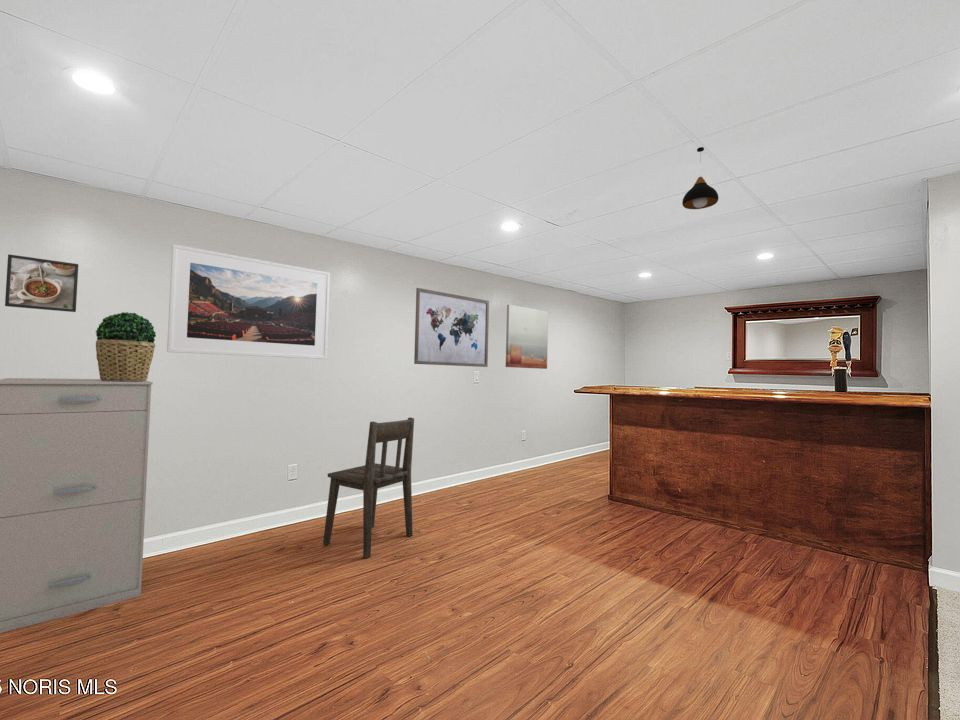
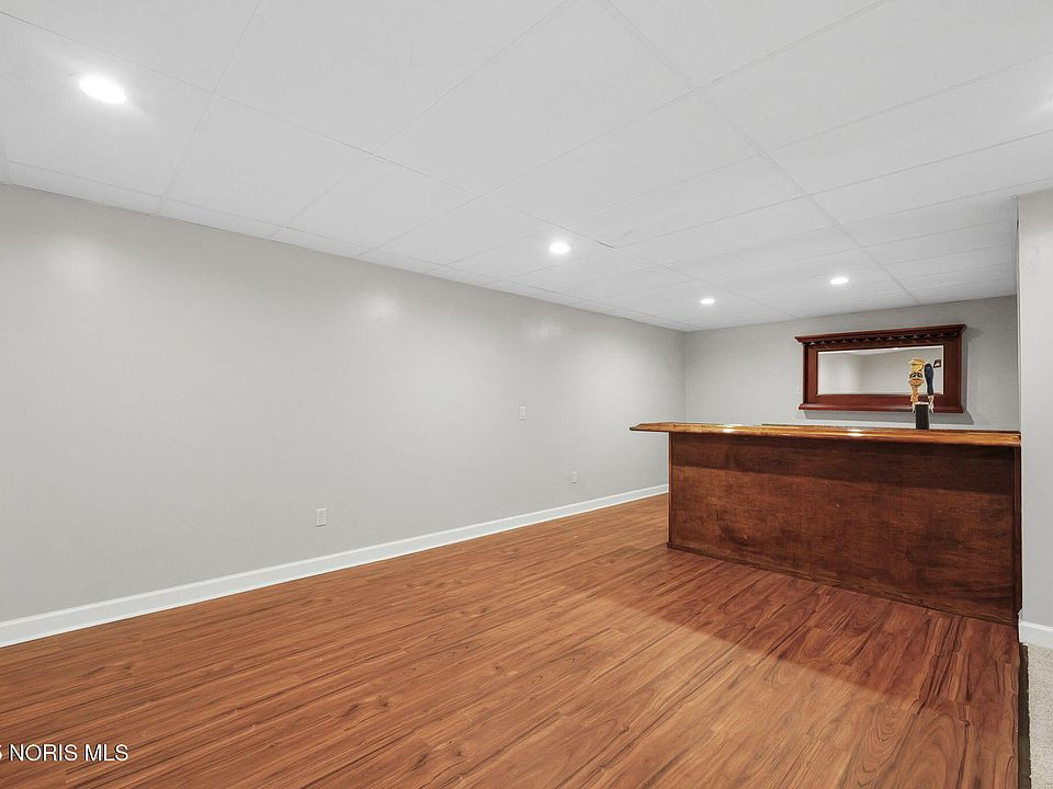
- wall art (527, 338)
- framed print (43, 284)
- potted plant (125, 346)
- chair (371, 478)
- filing cabinet (72, 485)
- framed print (257, 307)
- wall art (454, 330)
- pendant light (700, 177)
